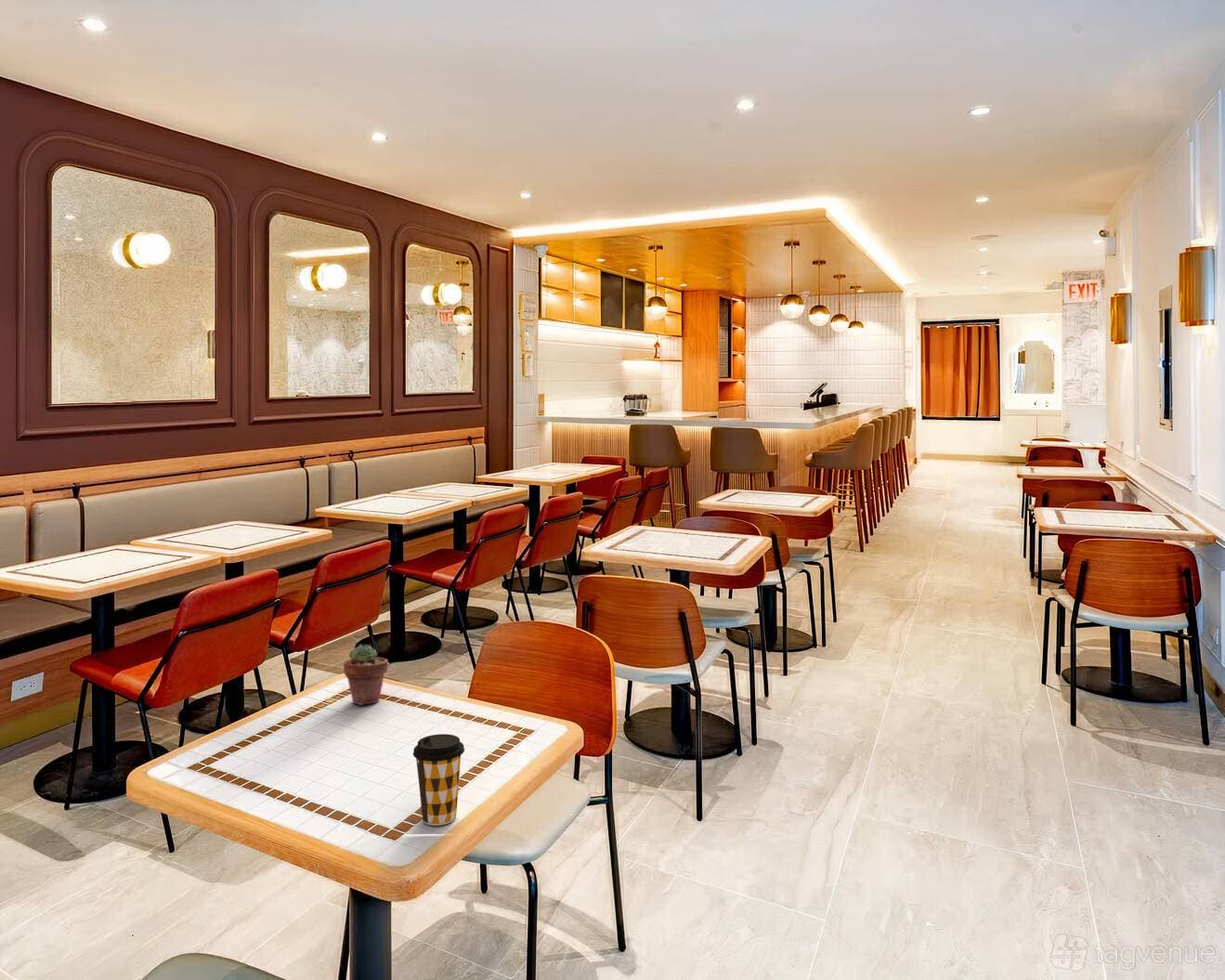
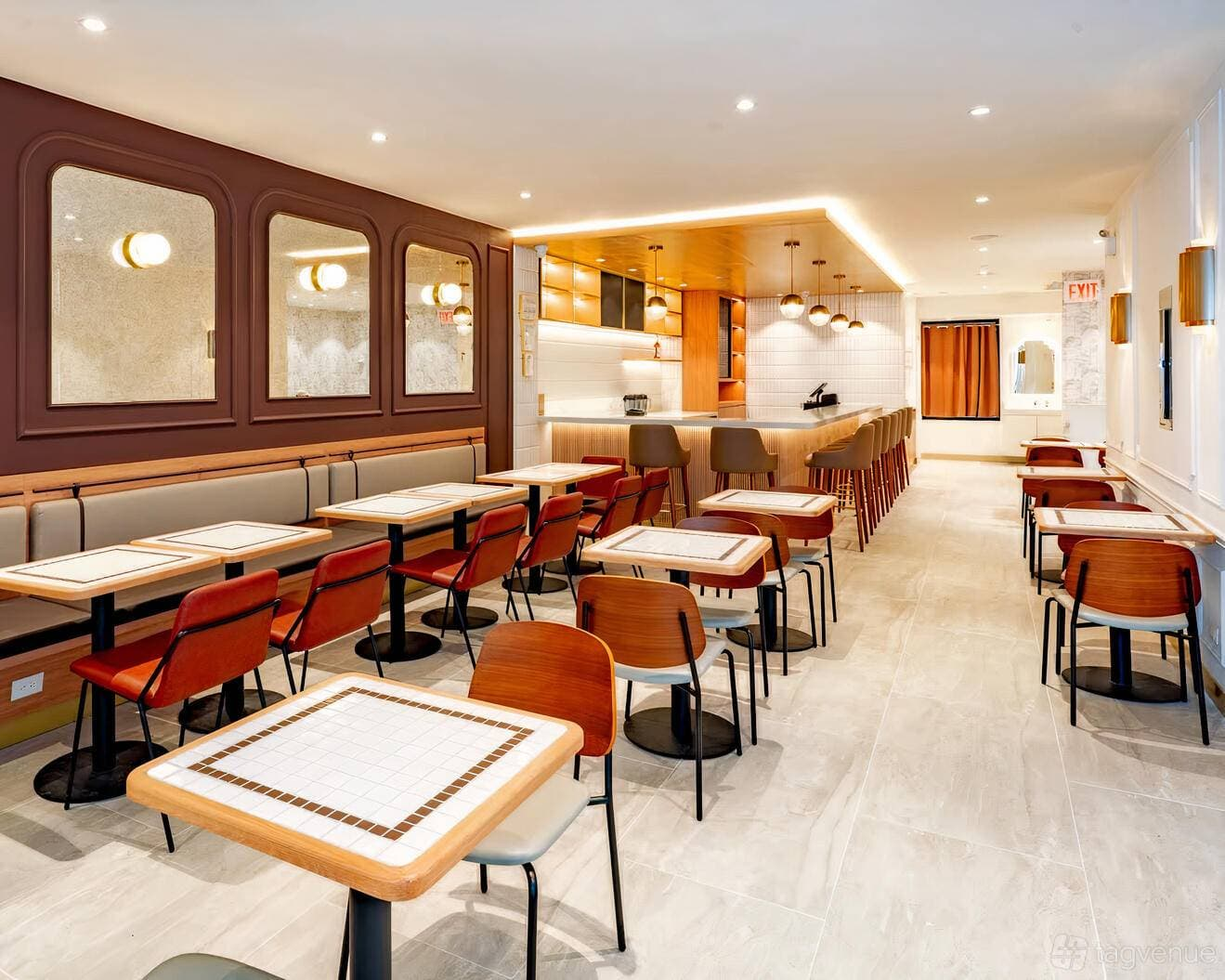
- coffee cup (438, 779)
- potted succulent (365, 672)
